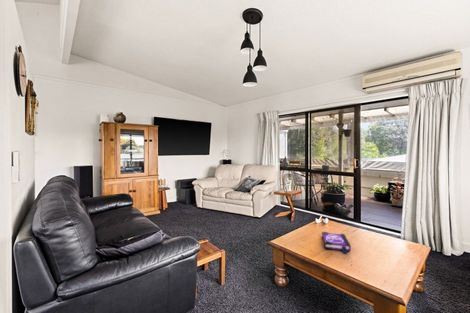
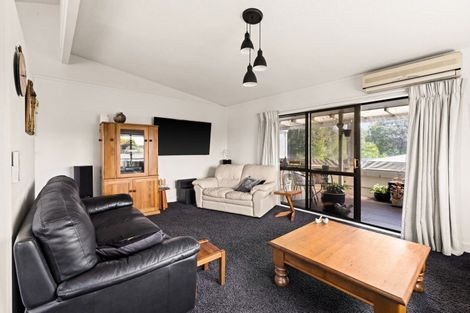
- board game (335, 241)
